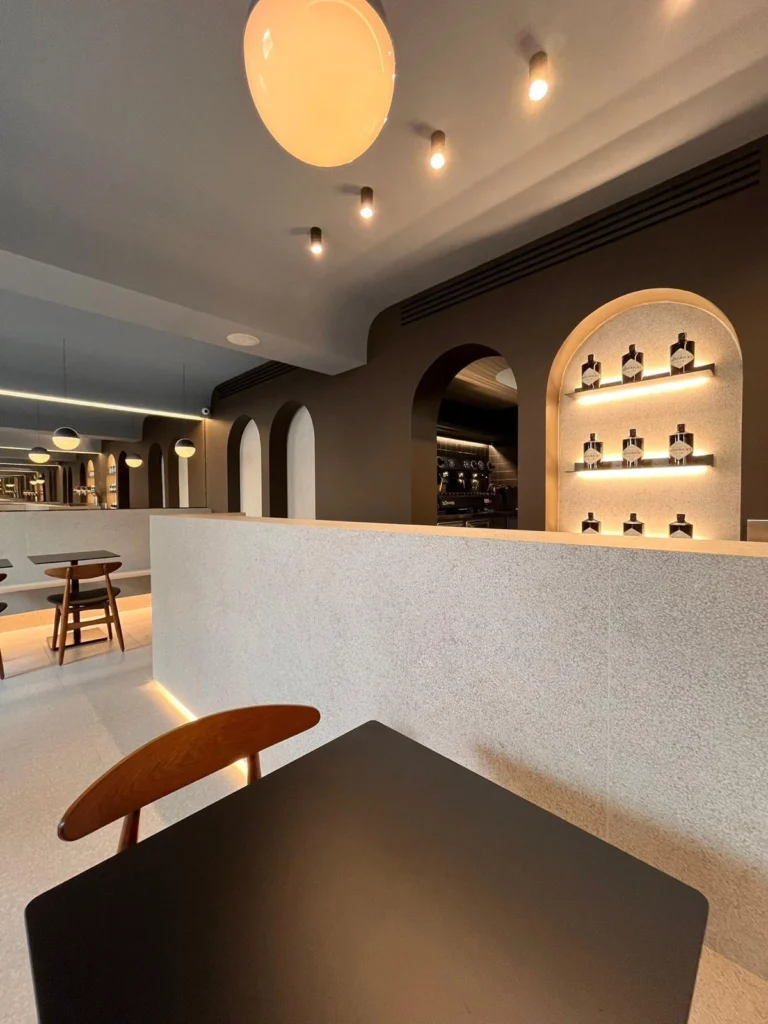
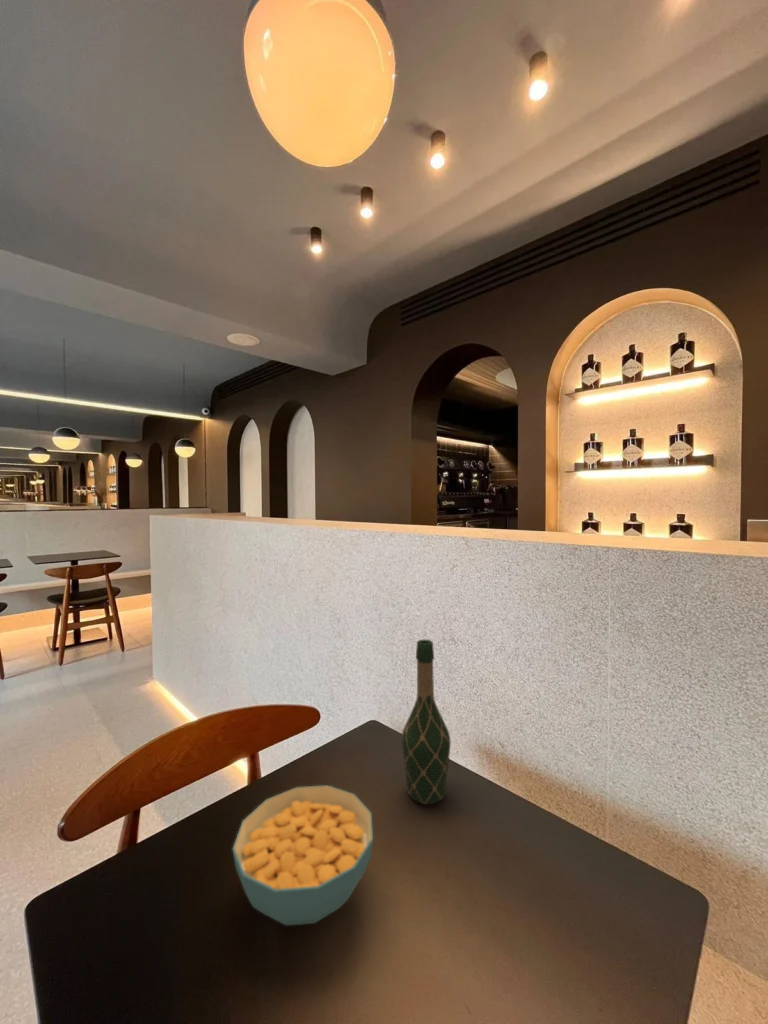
+ cereal bowl (306, 863)
+ wine bottle (425, 717)
